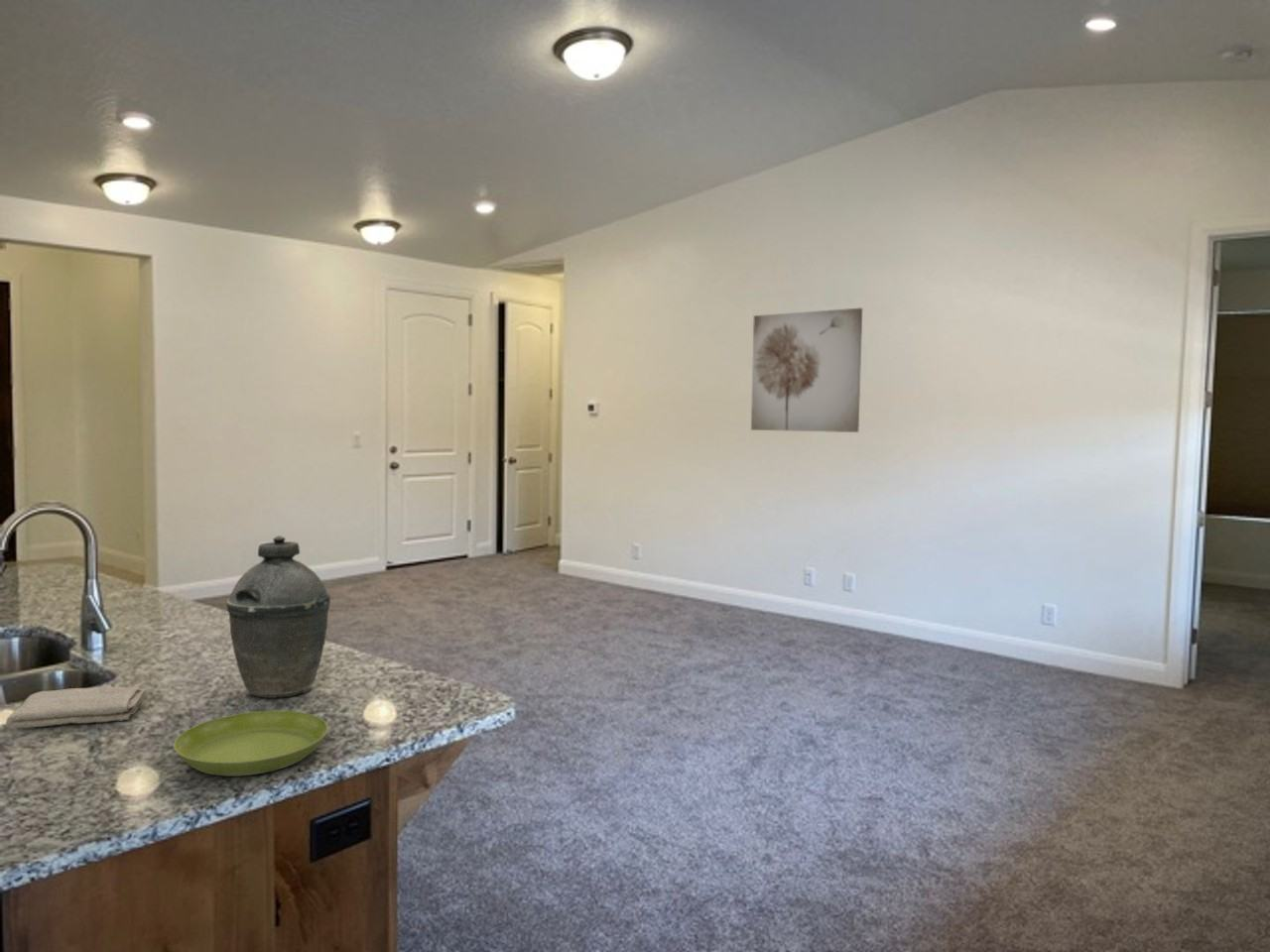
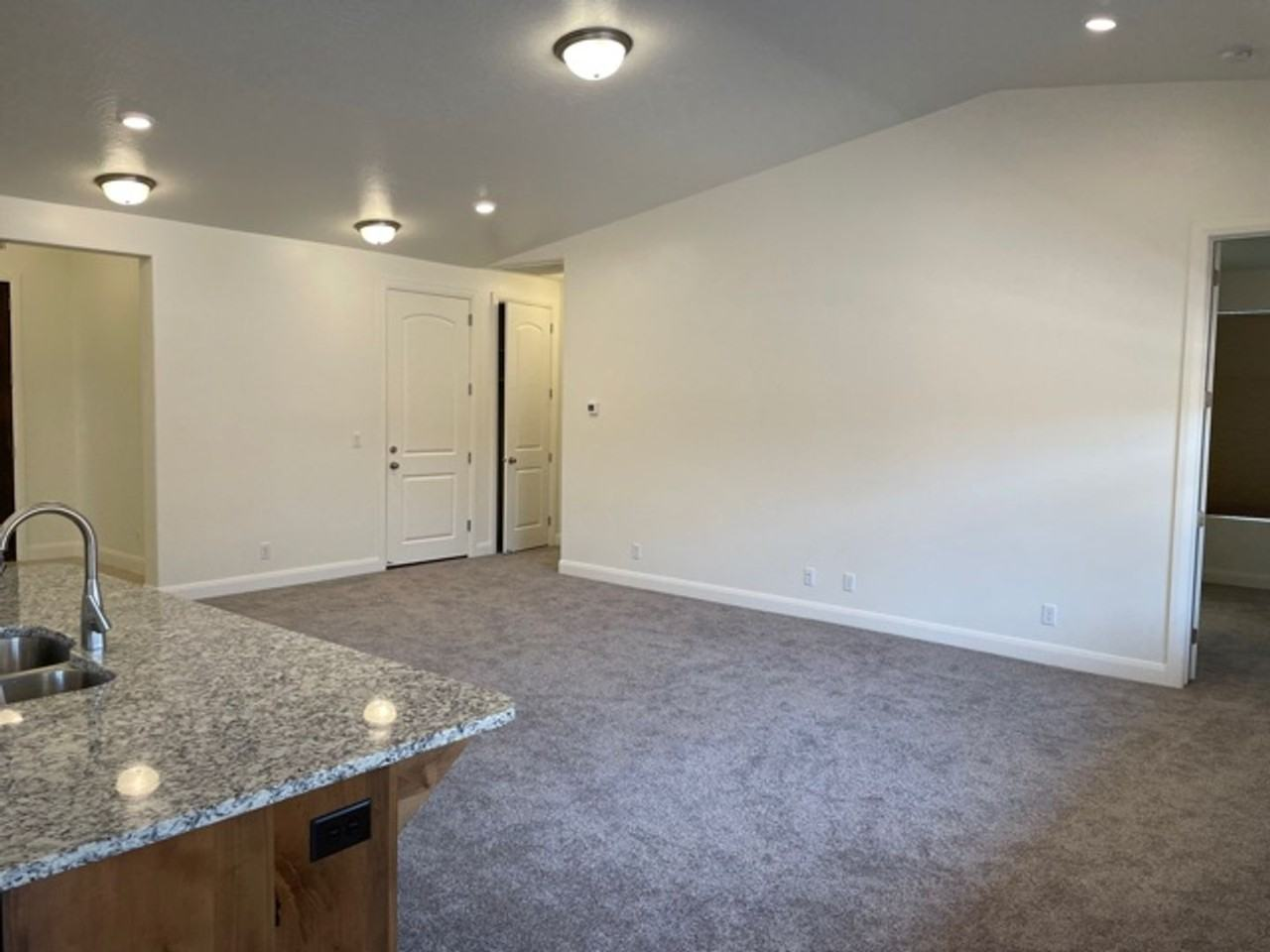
- wall art (804, 372)
- kettle (279, 613)
- saucer (253, 744)
- washcloth (79, 705)
